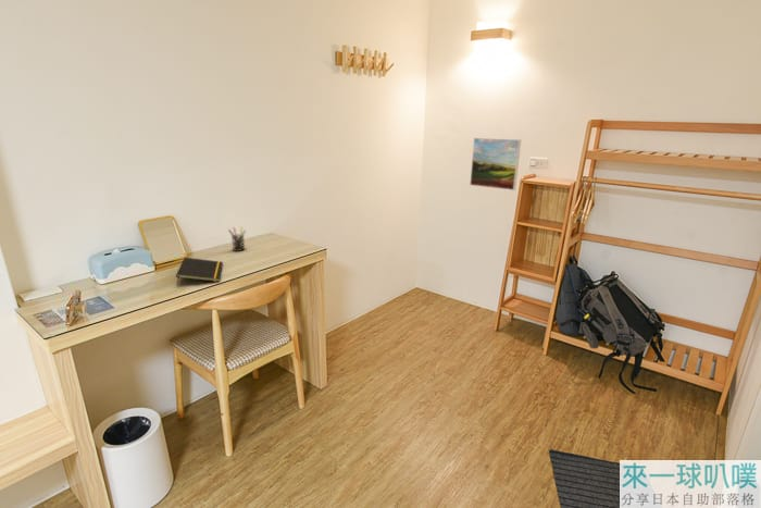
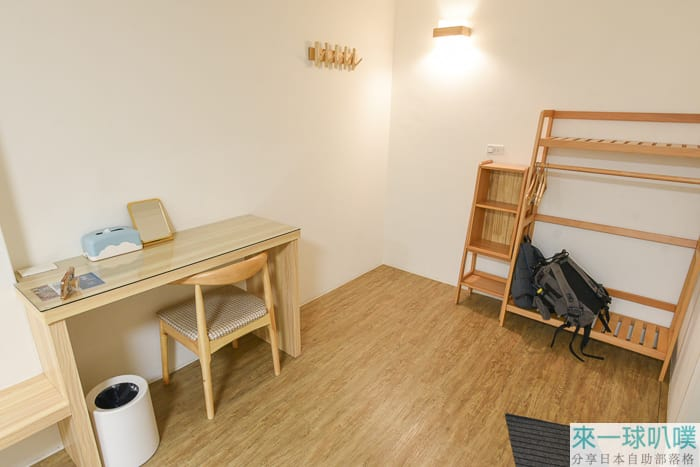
- pen holder (238, 237)
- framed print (494, 163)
- notepad (200, 269)
